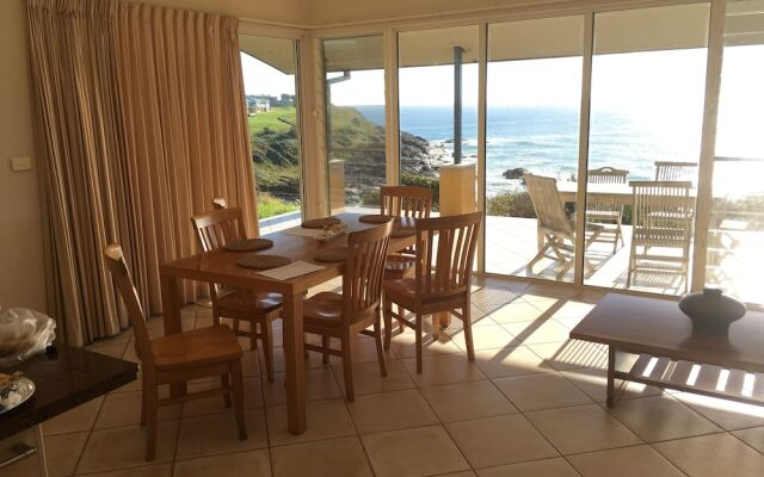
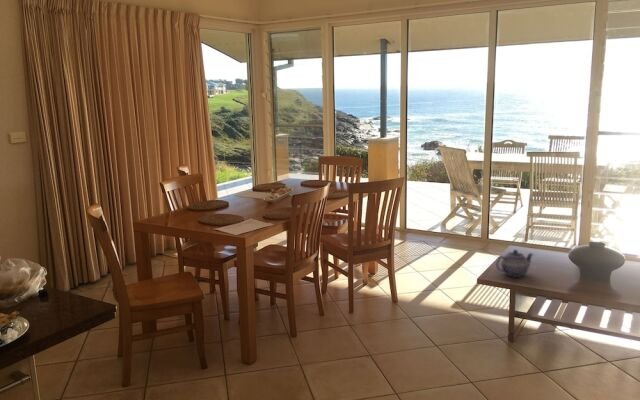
+ teapot (515, 261)
